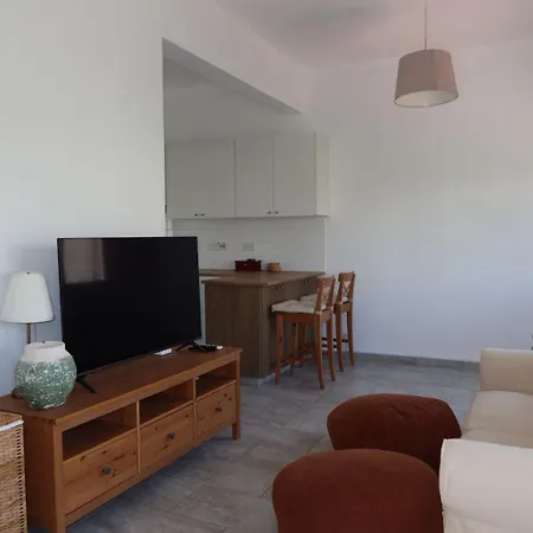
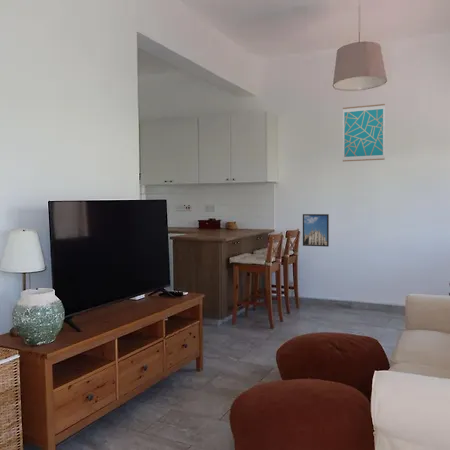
+ wall art (363, 133)
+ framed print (315, 230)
